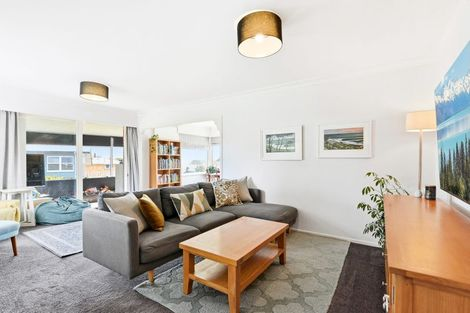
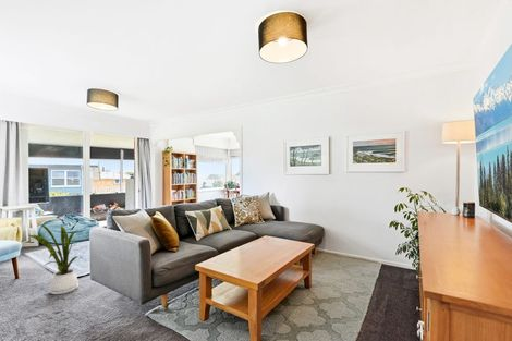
+ house plant (60, 255)
